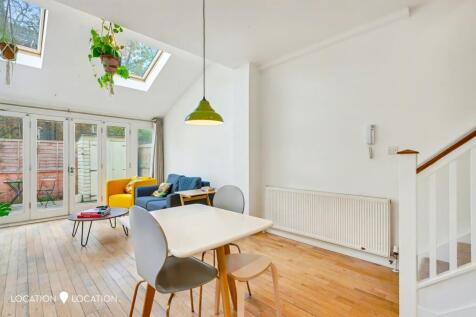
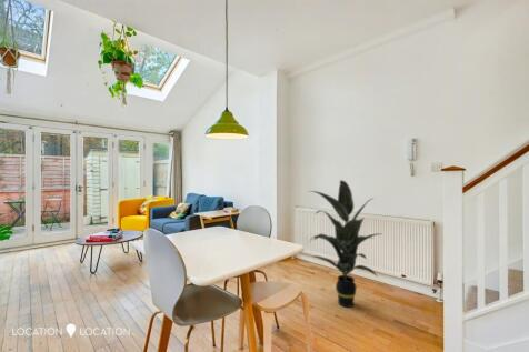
+ indoor plant (341, 242)
